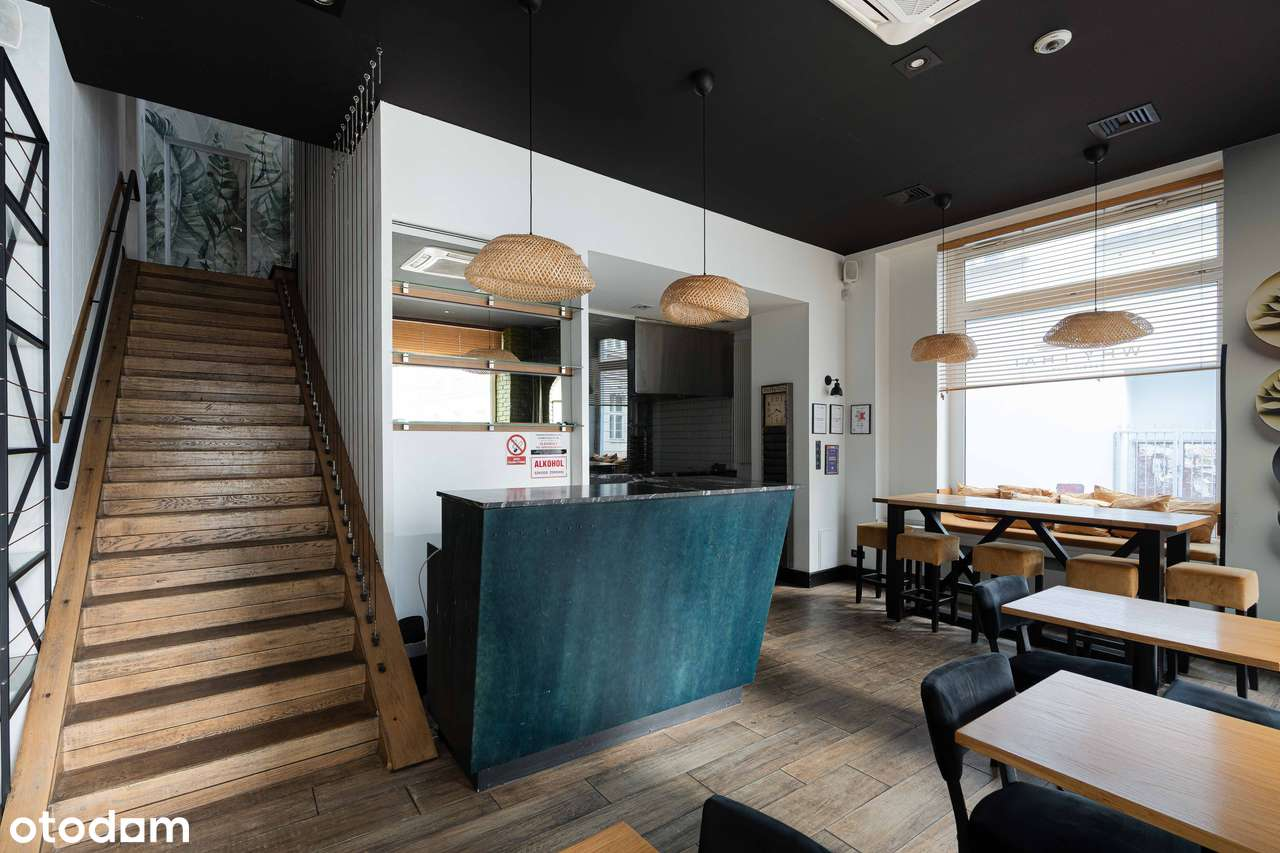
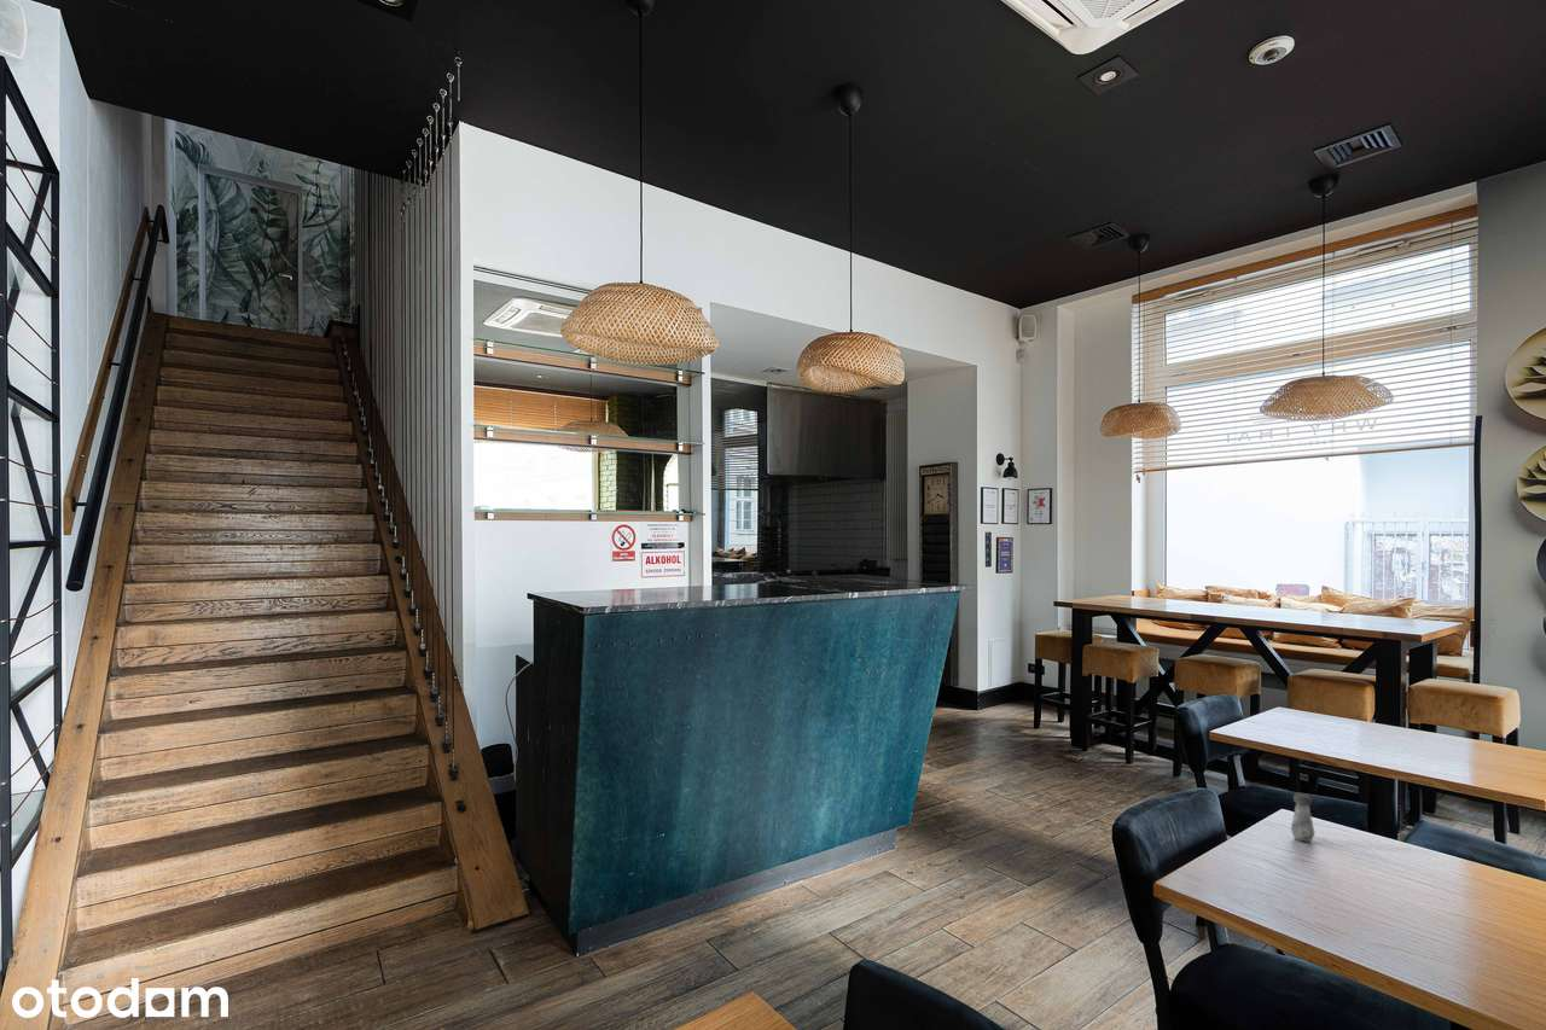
+ salt shaker (1302, 816)
